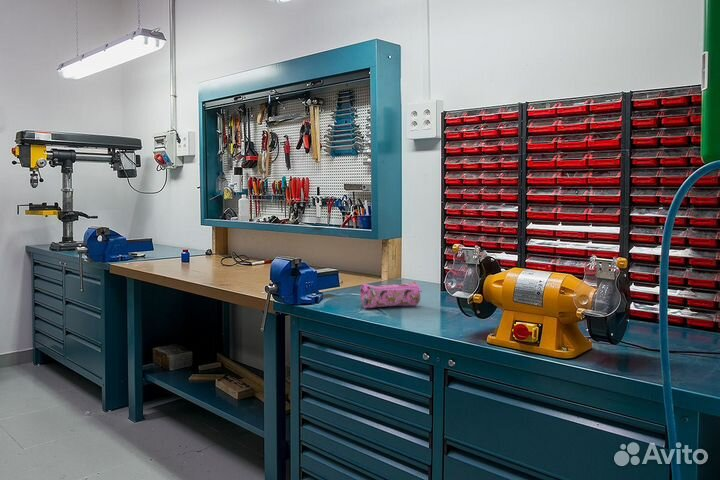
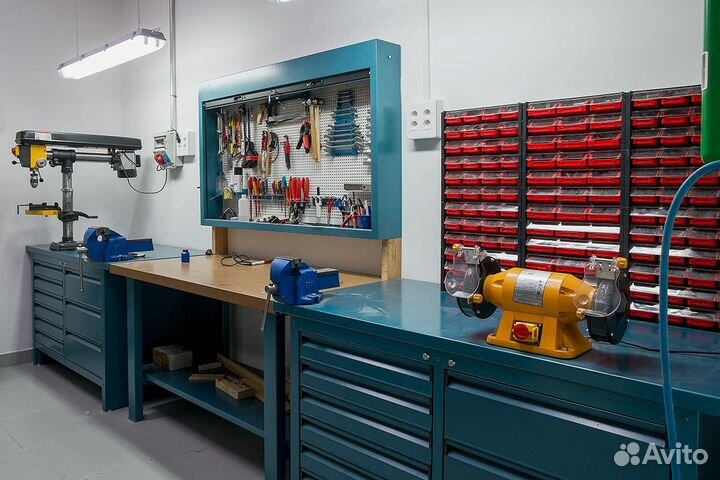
- pencil case (390, 294)
